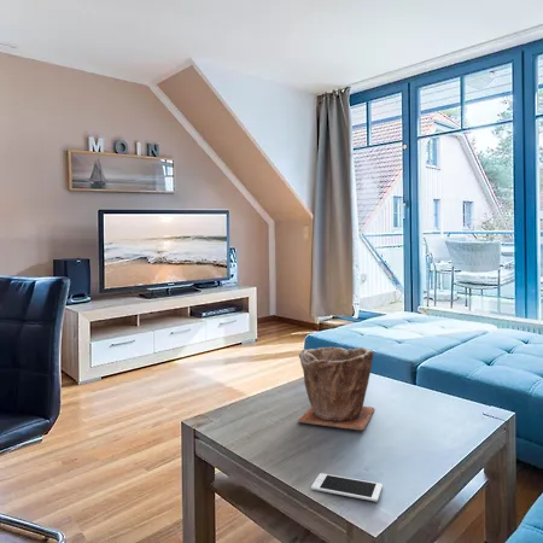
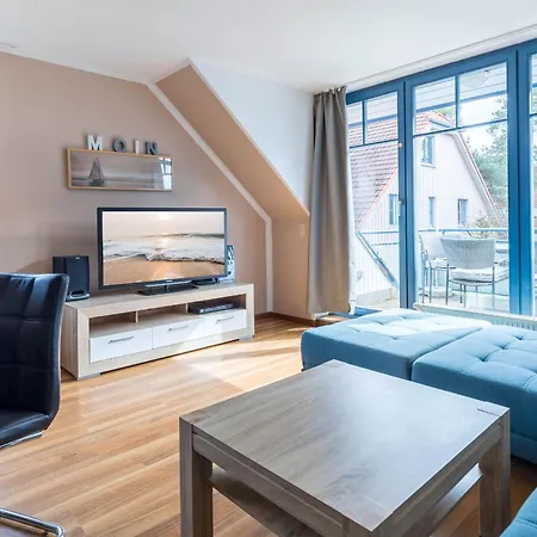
- plant pot (337, 381)
- cell phone (346, 486)
